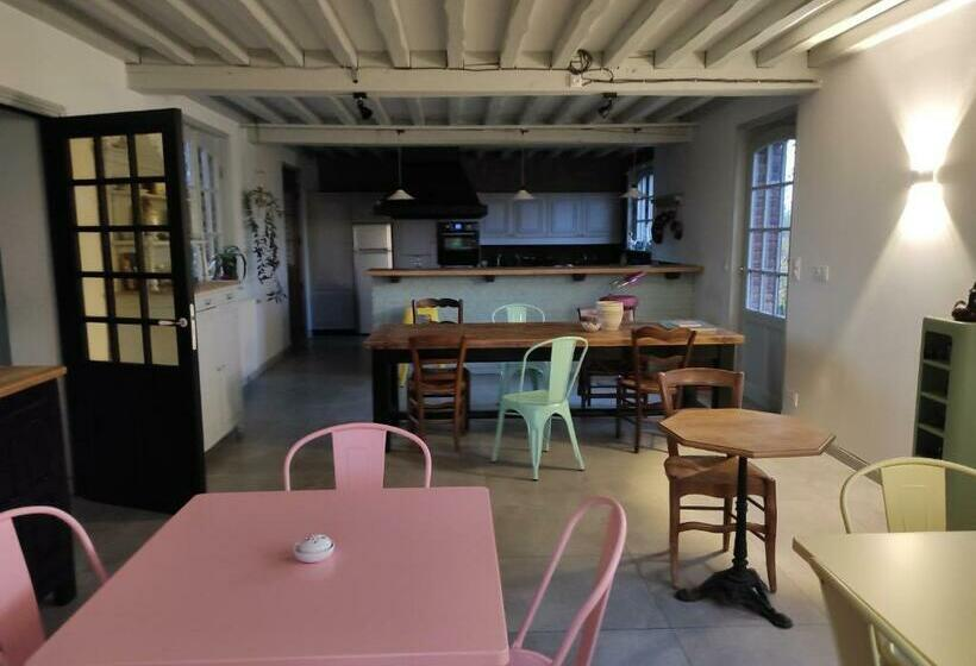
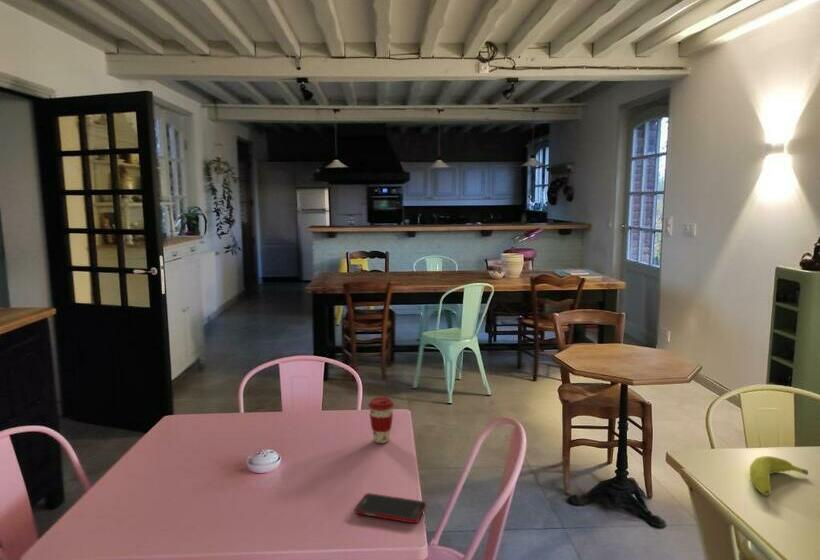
+ coffee cup (381, 420)
+ fruit (779, 471)
+ cell phone (390, 507)
